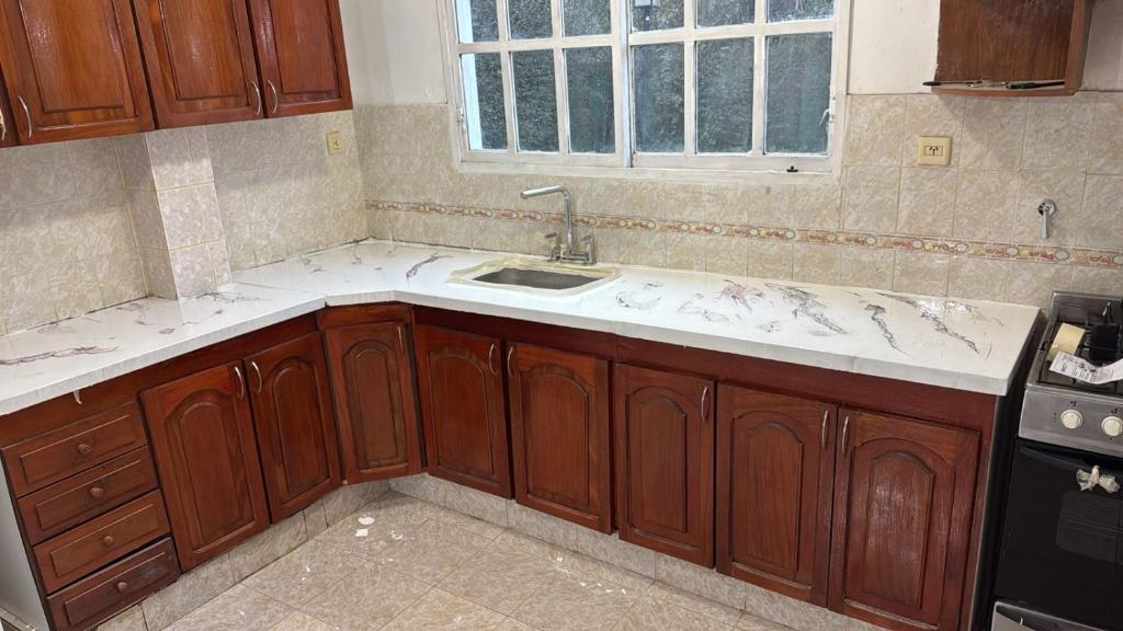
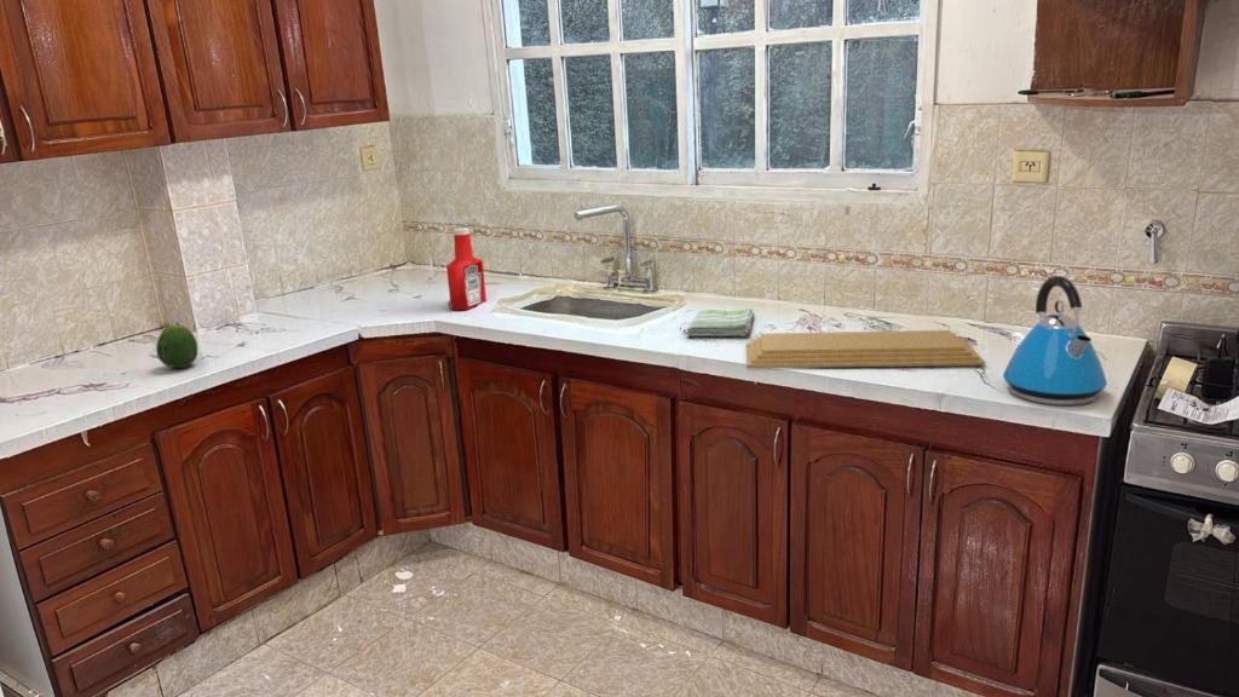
+ soap bottle (465, 267)
+ dish towel (721, 319)
+ kettle (1055, 334)
+ cutting board (858, 348)
+ fruit (175, 346)
